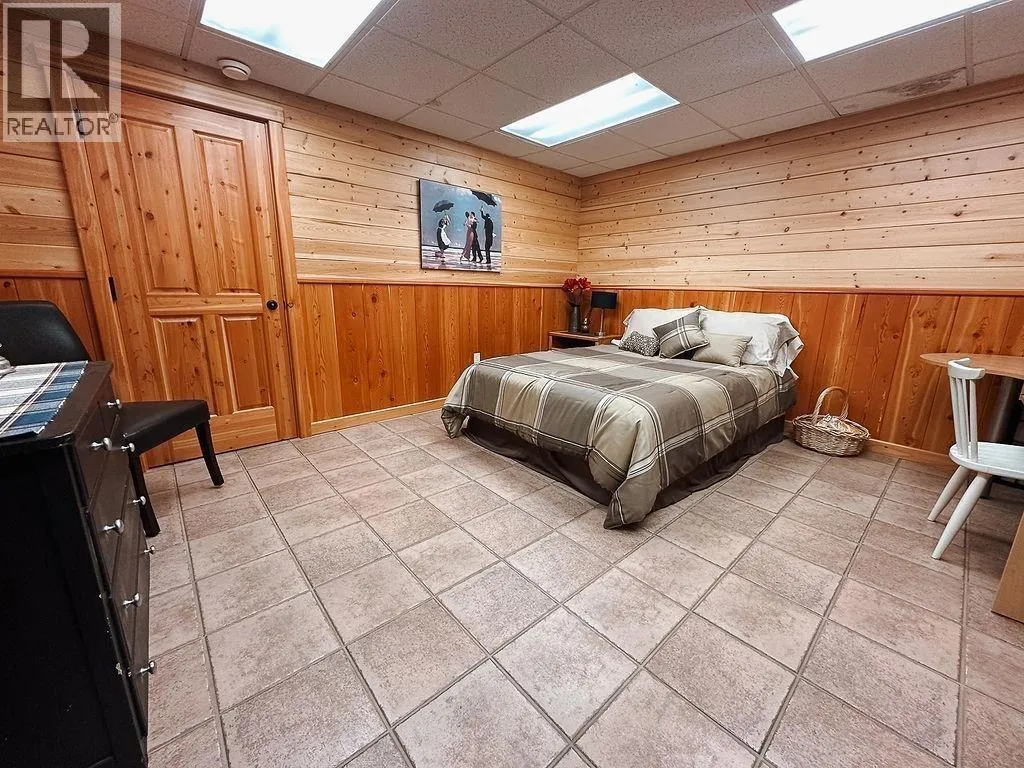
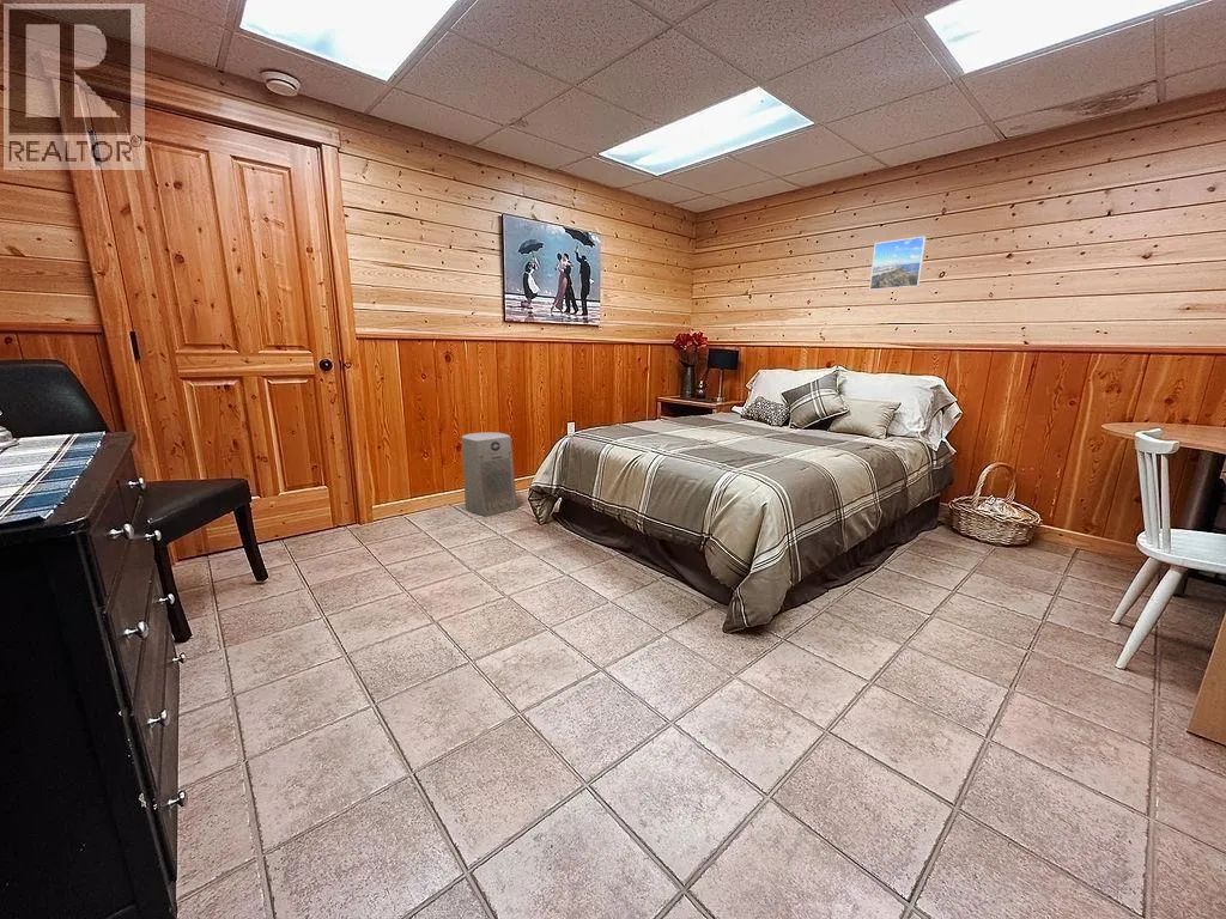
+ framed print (896, 264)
+ fan (486, 471)
